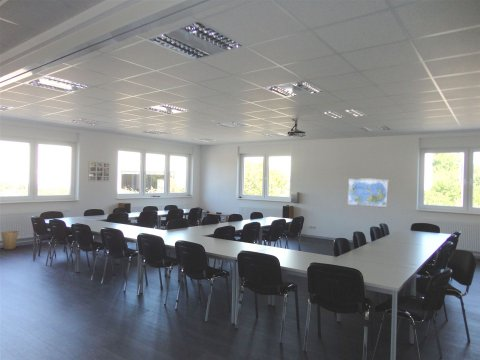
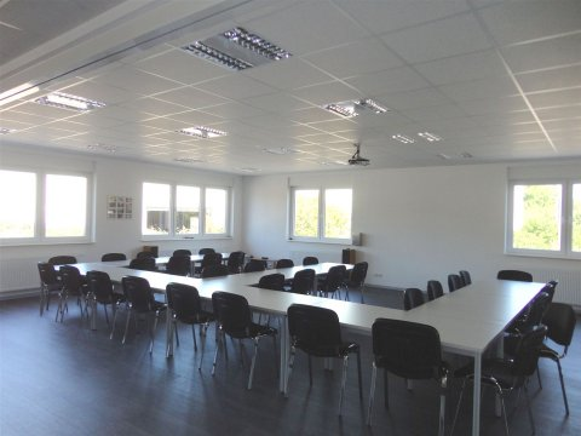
- world map (367, 192)
- trash can (9, 240)
